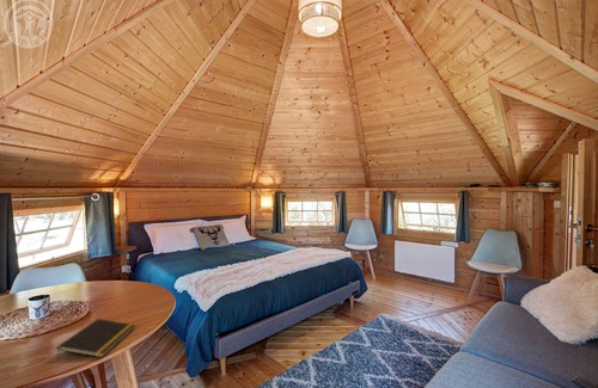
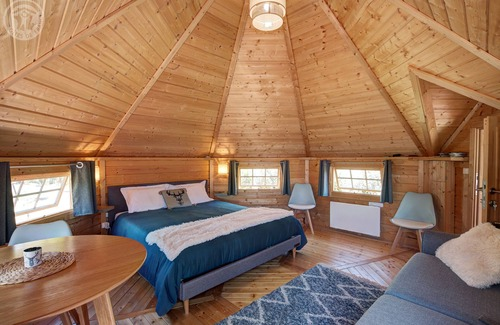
- notepad (99, 335)
